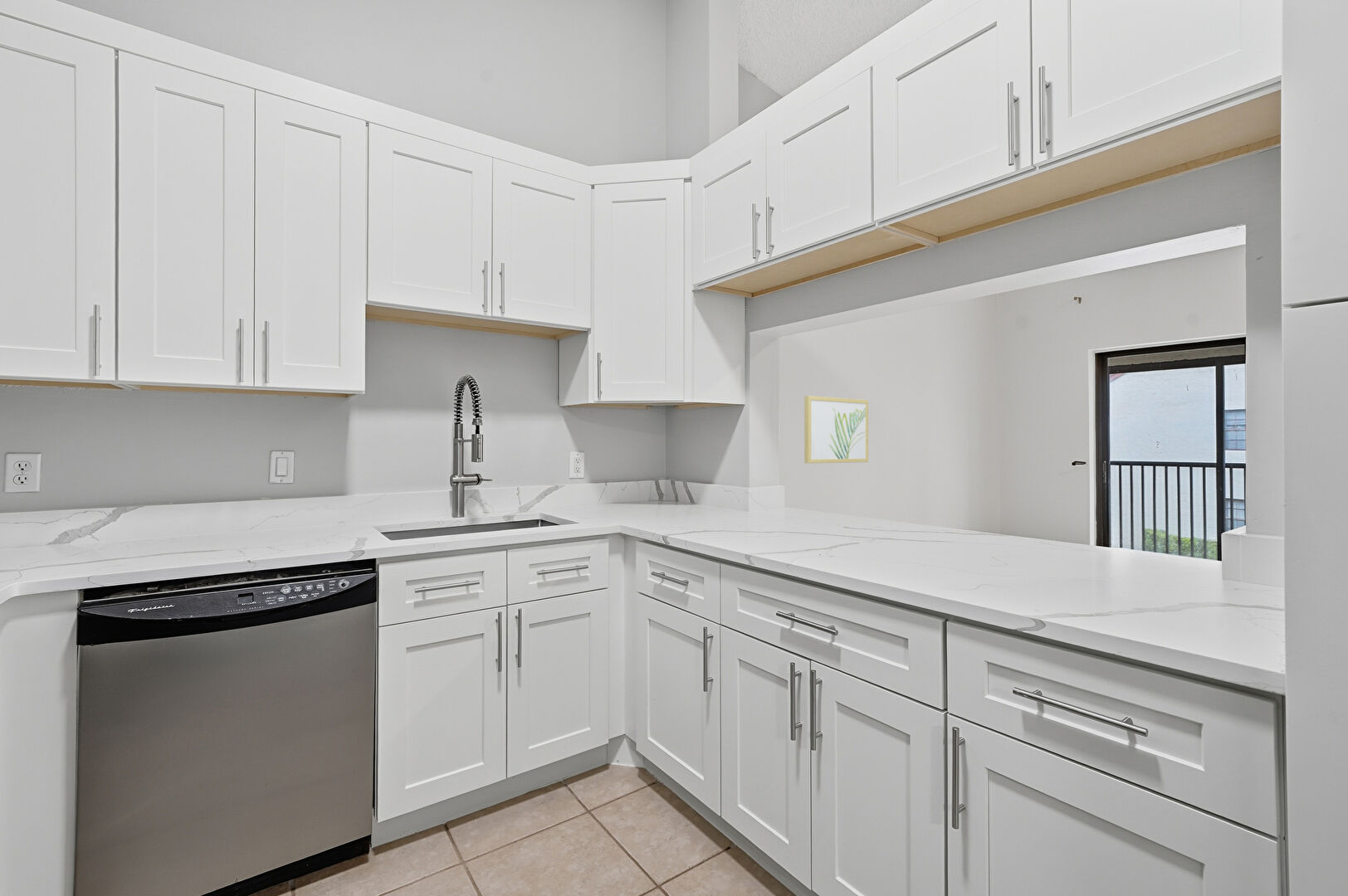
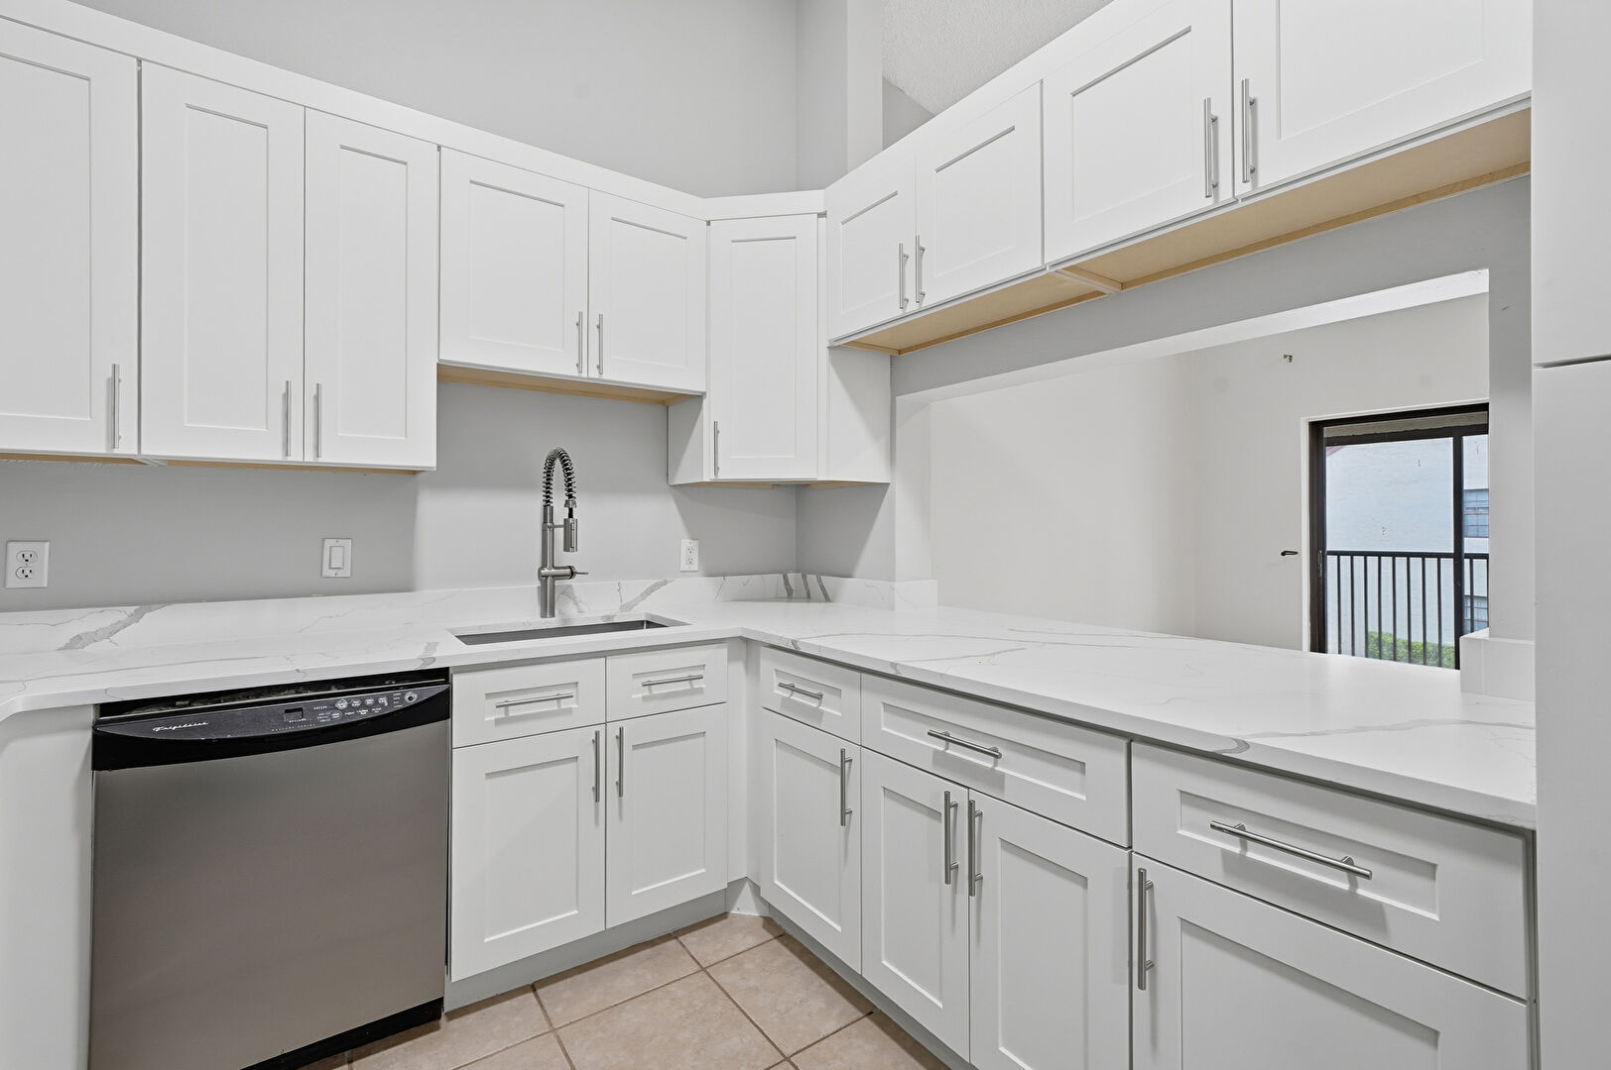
- wall art (838, 430)
